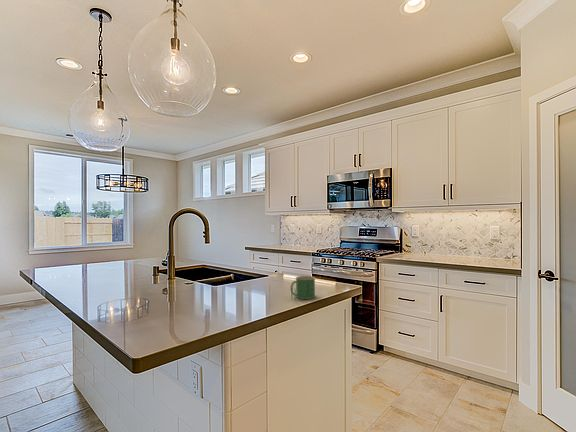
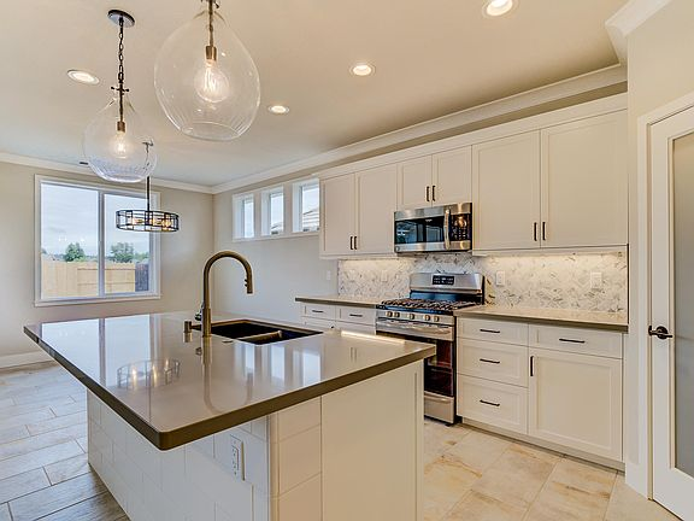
- mug (302, 287)
